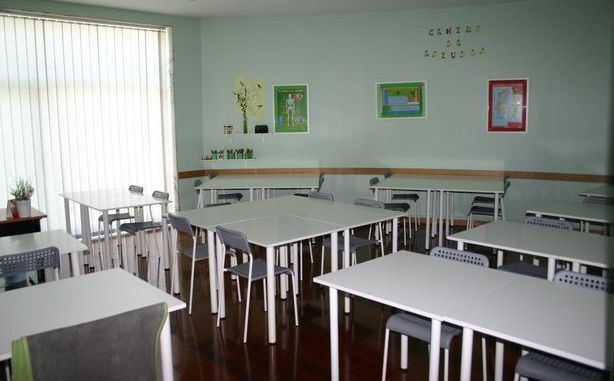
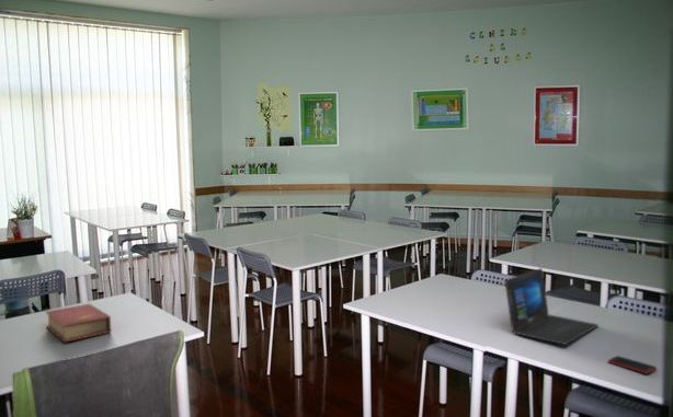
+ book (78, 321)
+ cell phone (631, 364)
+ laptop (547, 305)
